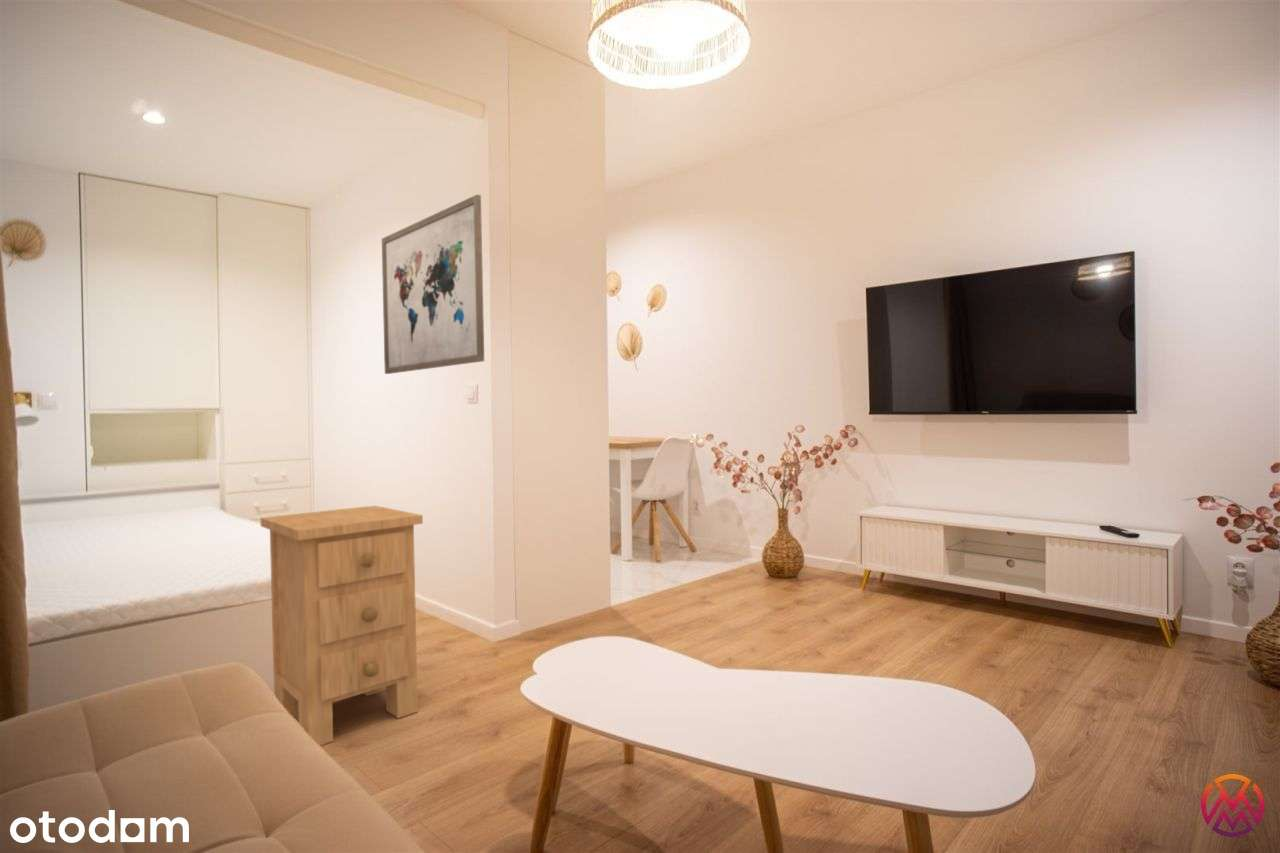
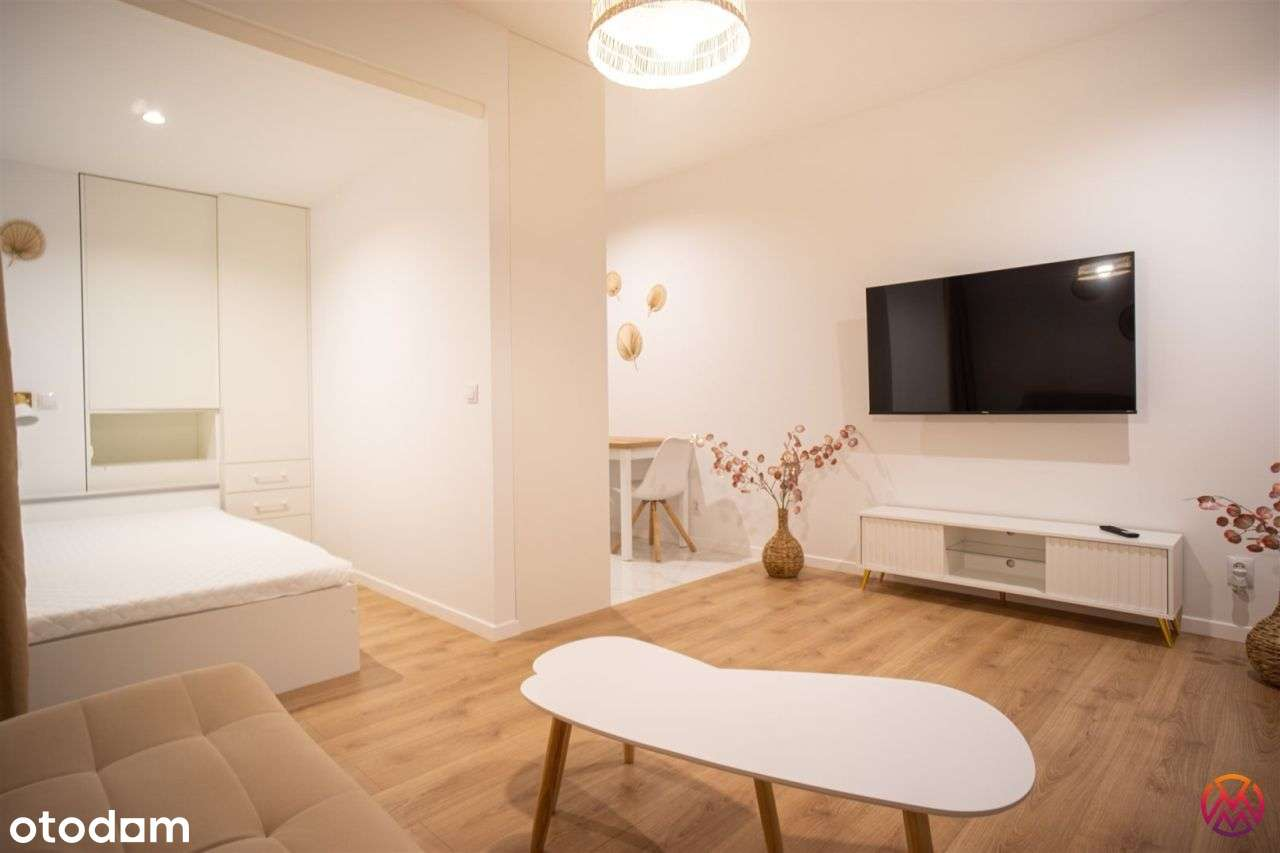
- wall art (427, 293)
- nightstand (346, 616)
